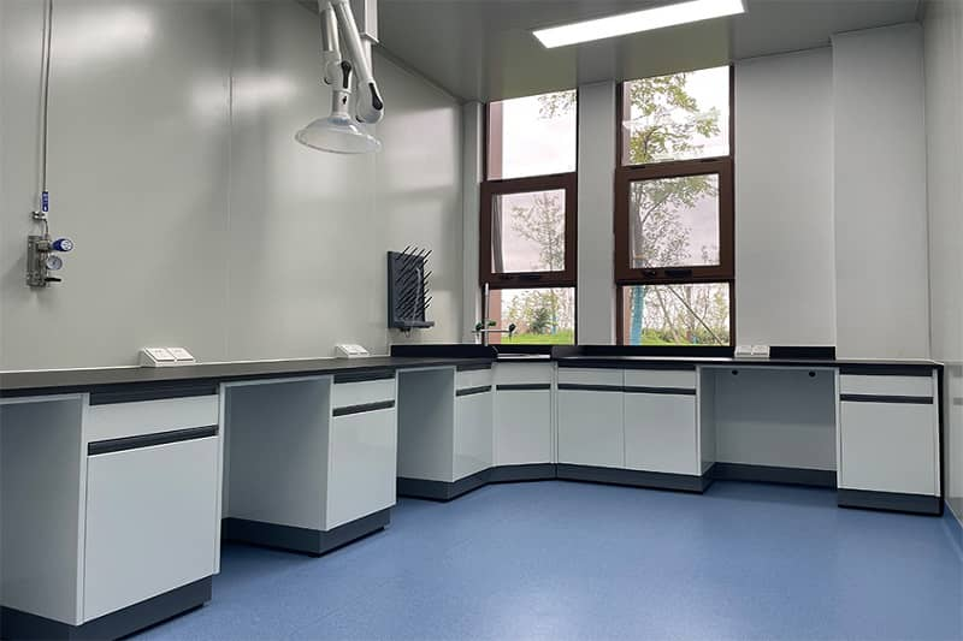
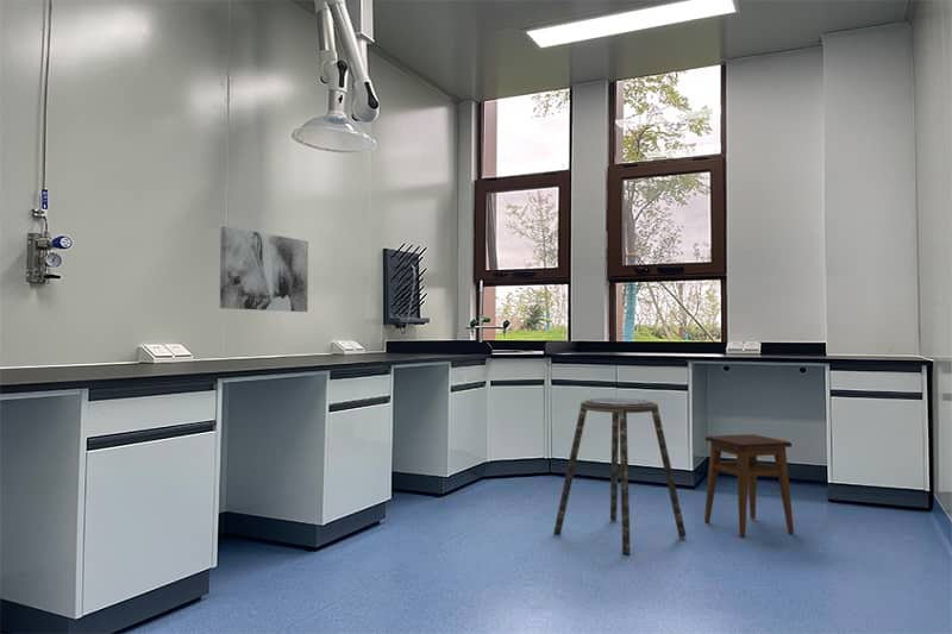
+ stool (620, 467)
+ stool (746, 483)
+ wall art (267, 271)
